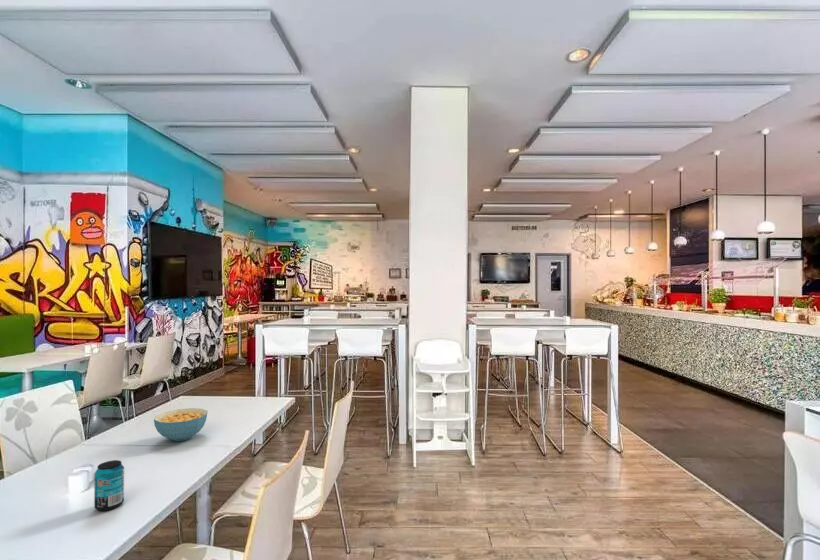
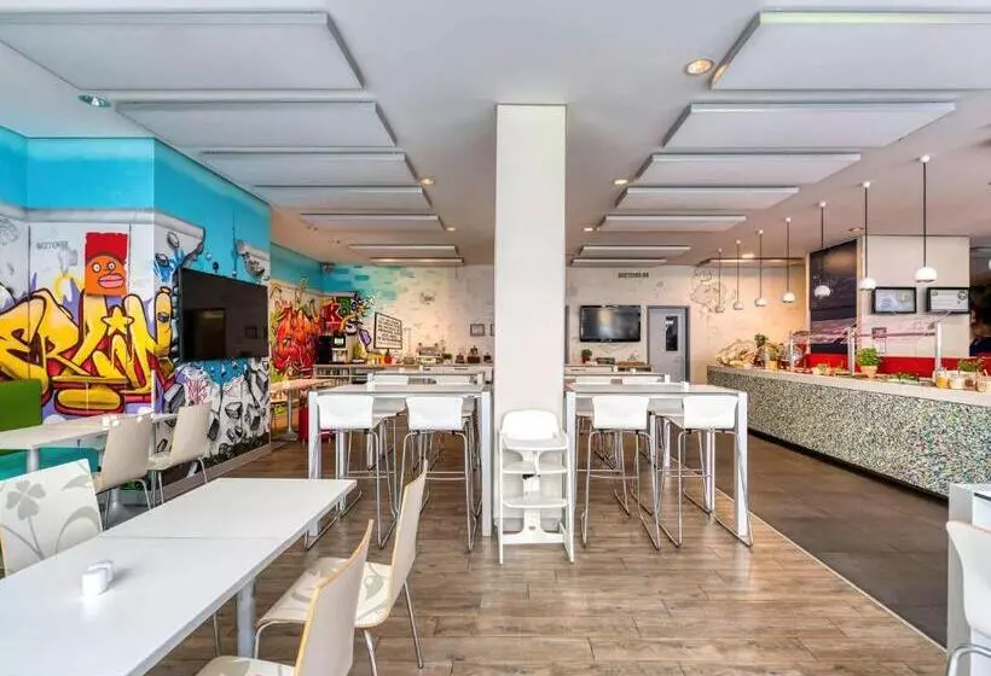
- cereal bowl (181, 426)
- beverage can (109, 485)
